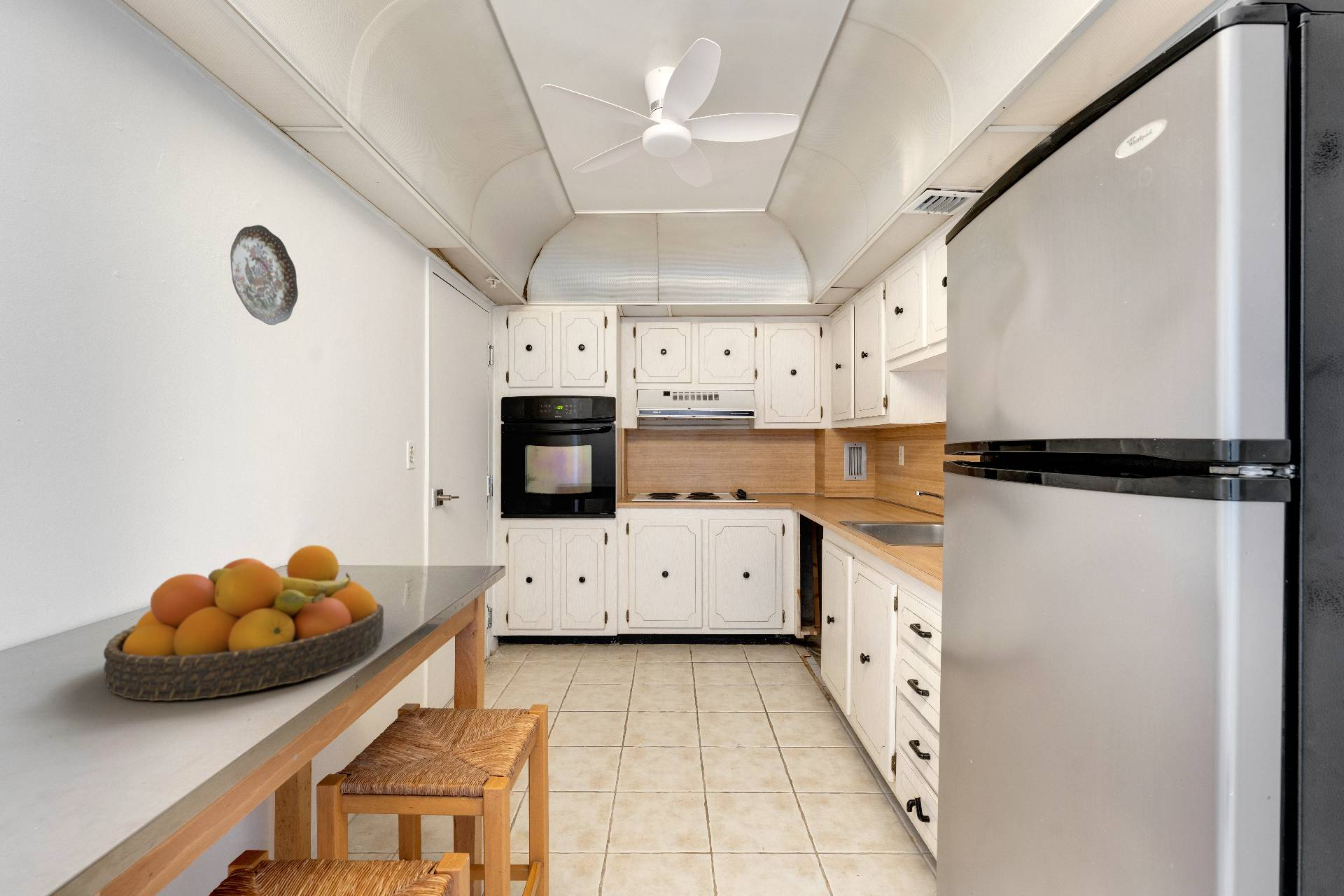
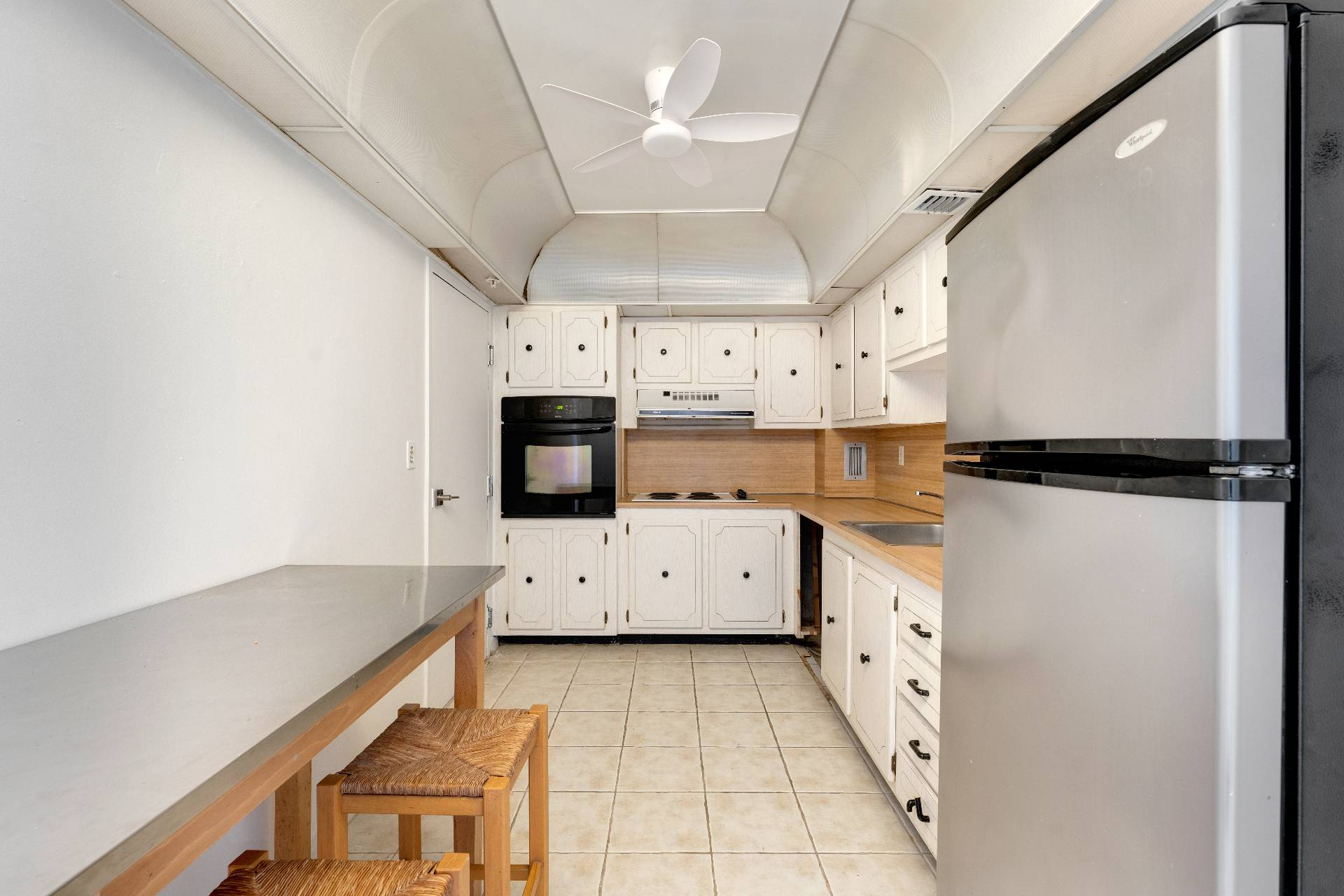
- decorative plate (262, 276)
- fruit bowl (259, 605)
